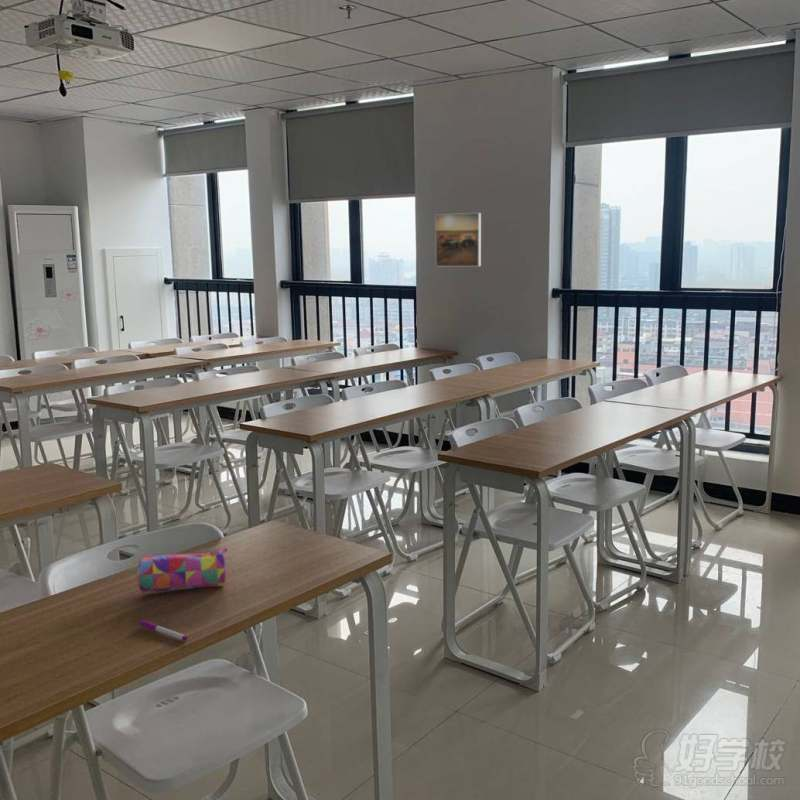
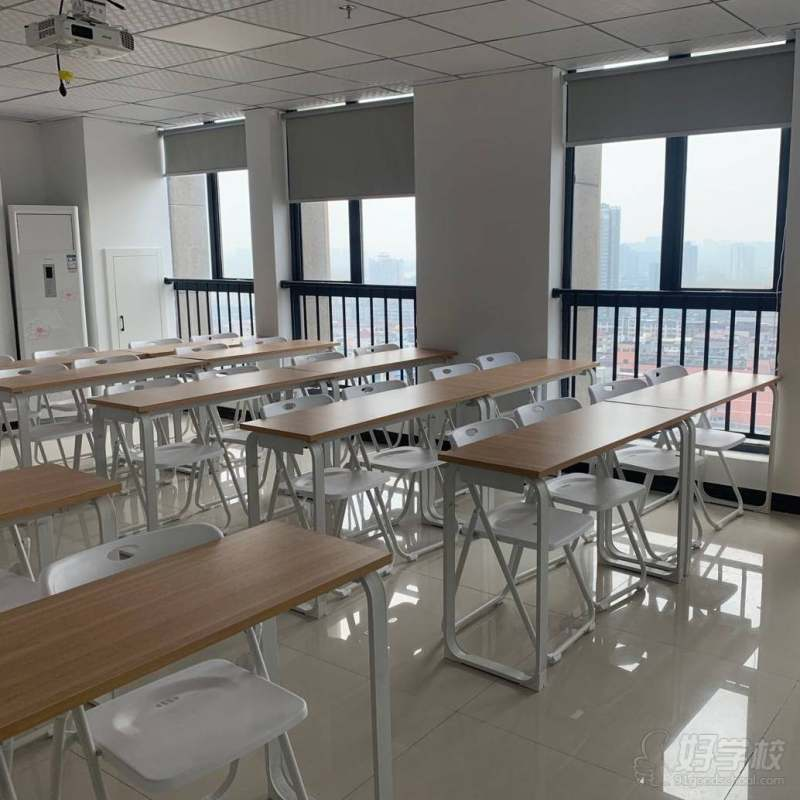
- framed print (458, 240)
- pen (163, 630)
- pencil case (183, 570)
